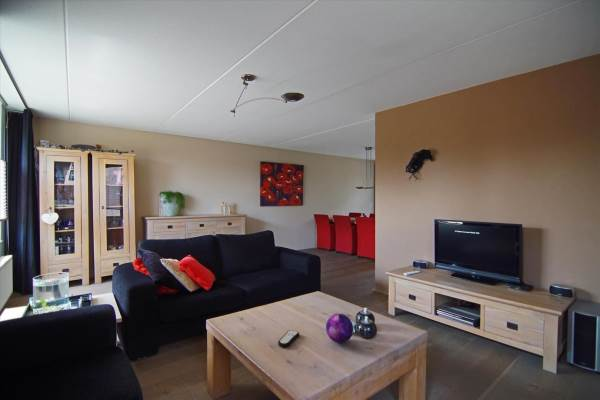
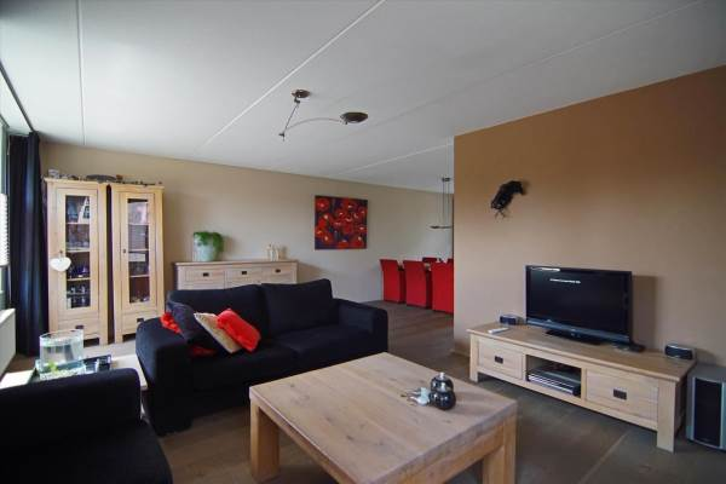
- remote control (288, 338)
- decorative orb (339, 327)
